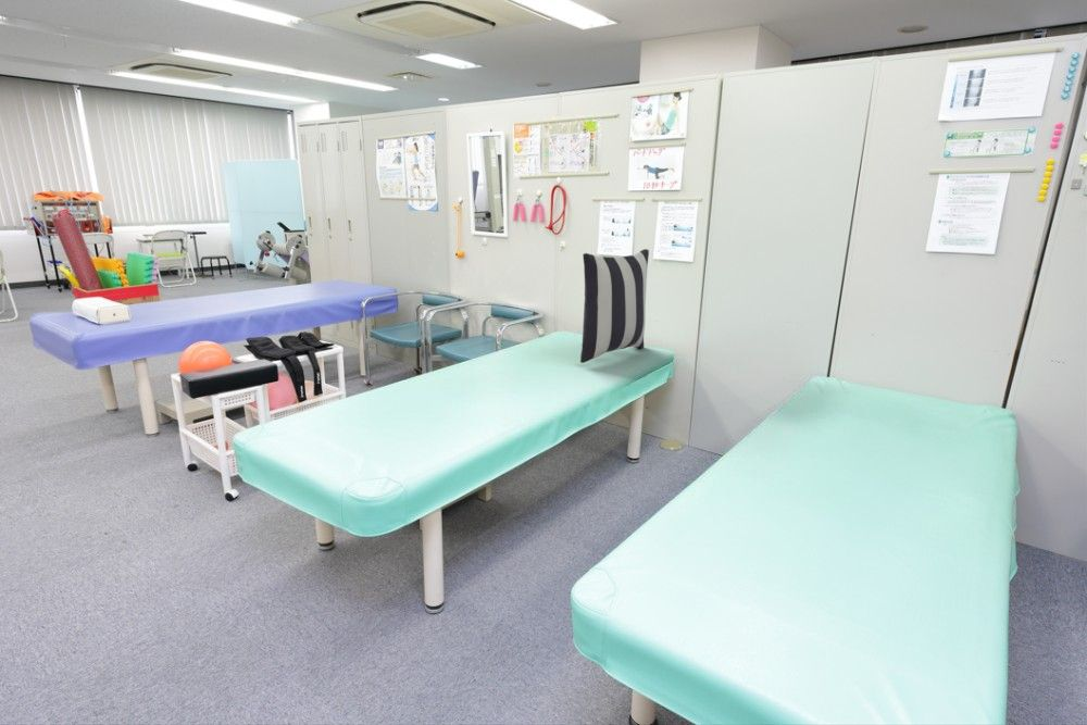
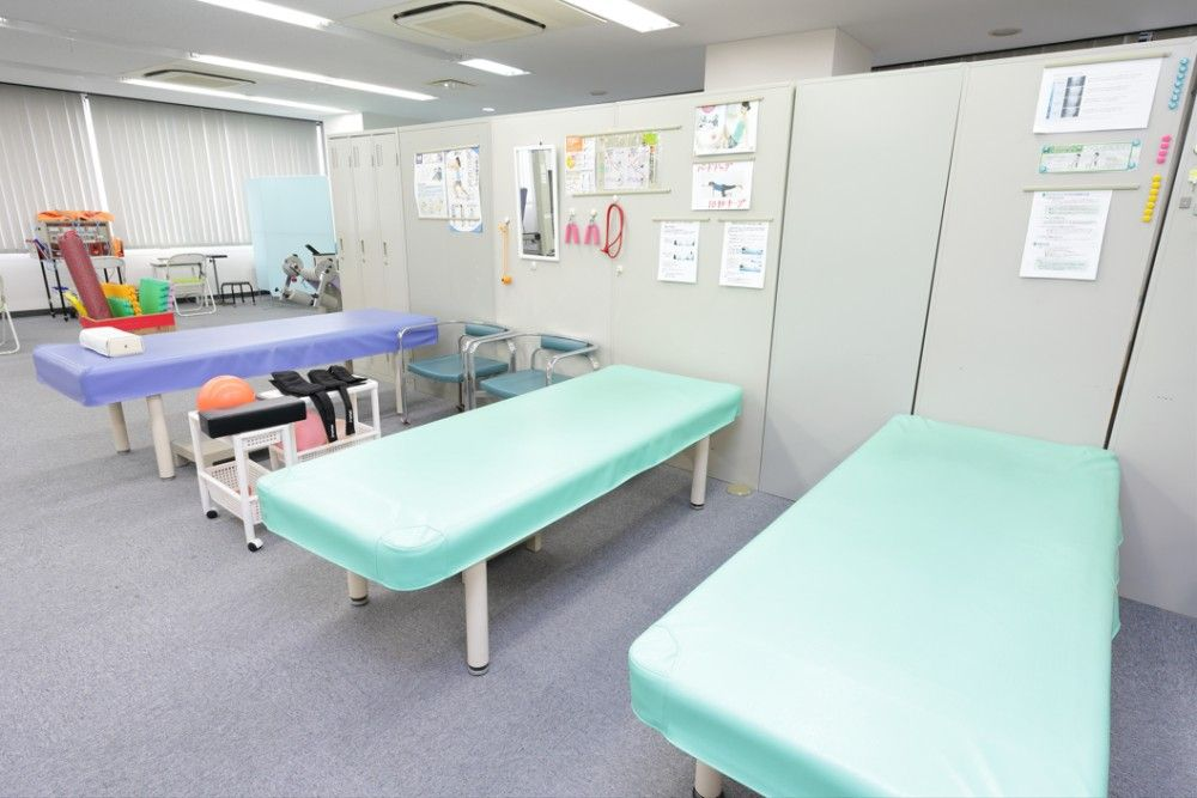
- pillow (616, 304)
